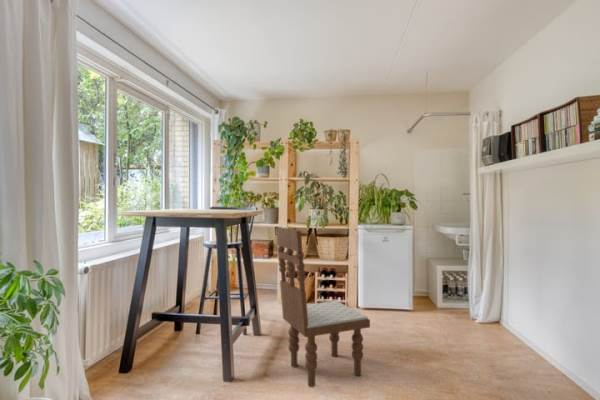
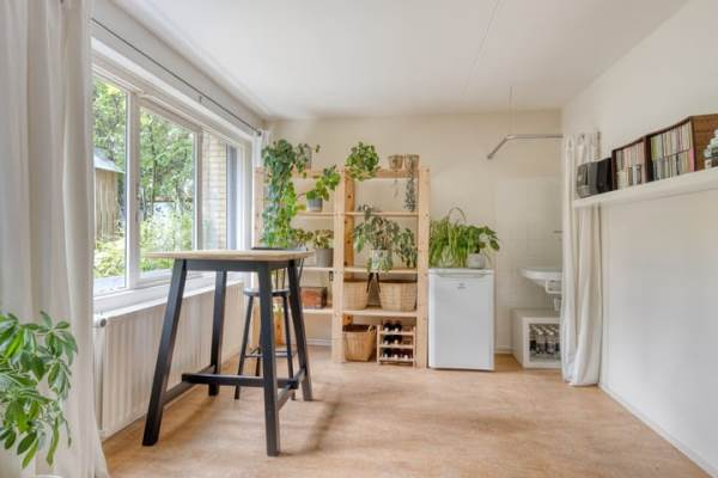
- dining chair (319, 303)
